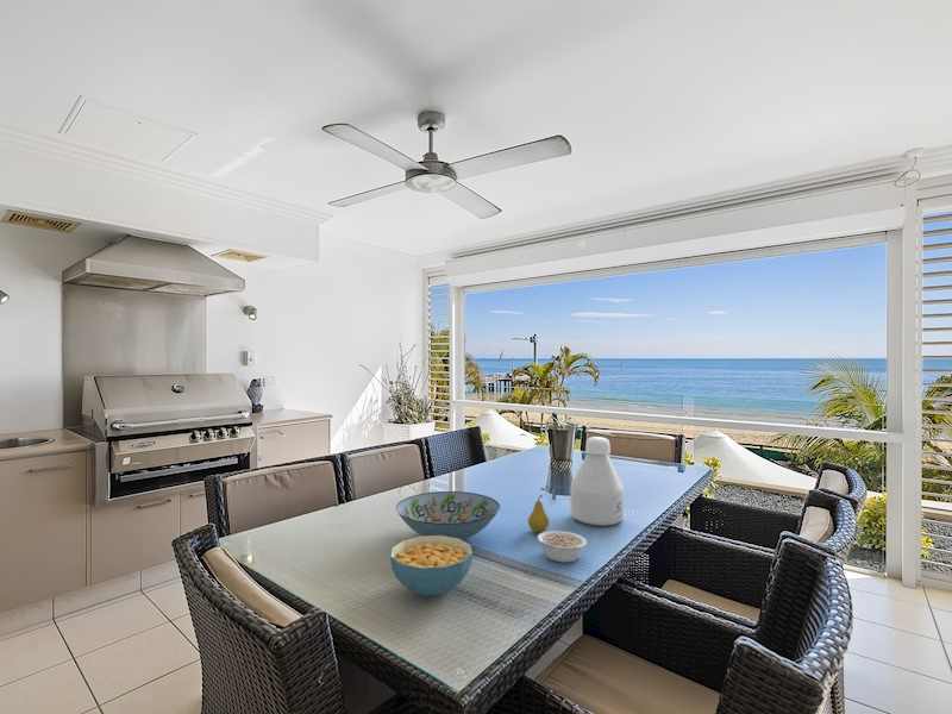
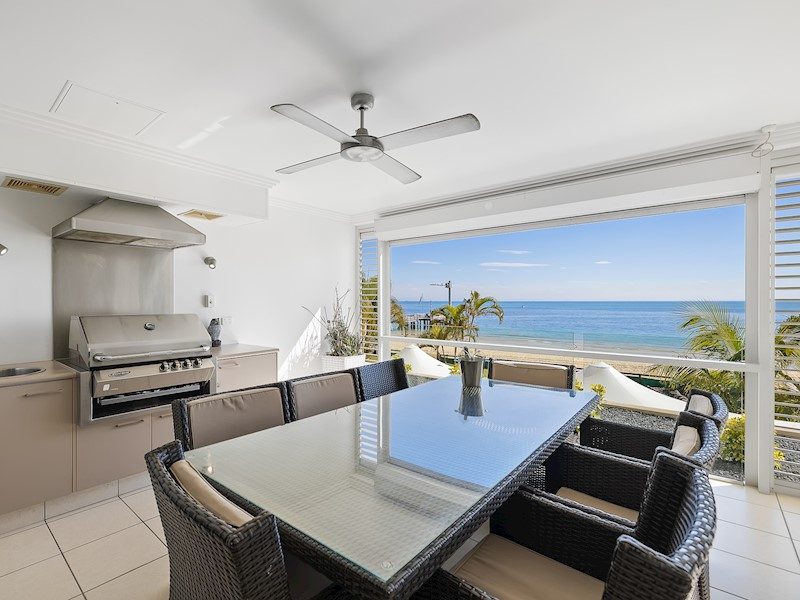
- decorative bowl (447, 521)
- bottle (596, 477)
- cereal bowl (431, 570)
- legume (563, 546)
- fruit (538, 512)
